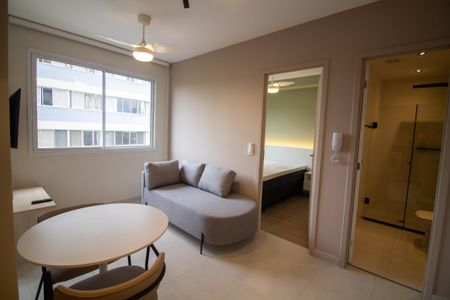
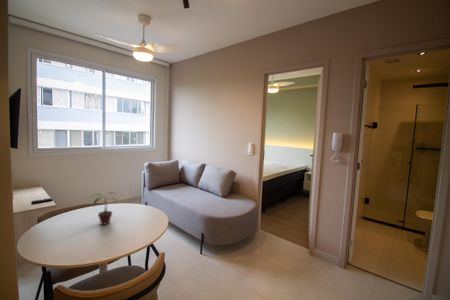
+ potted plant (105, 208)
